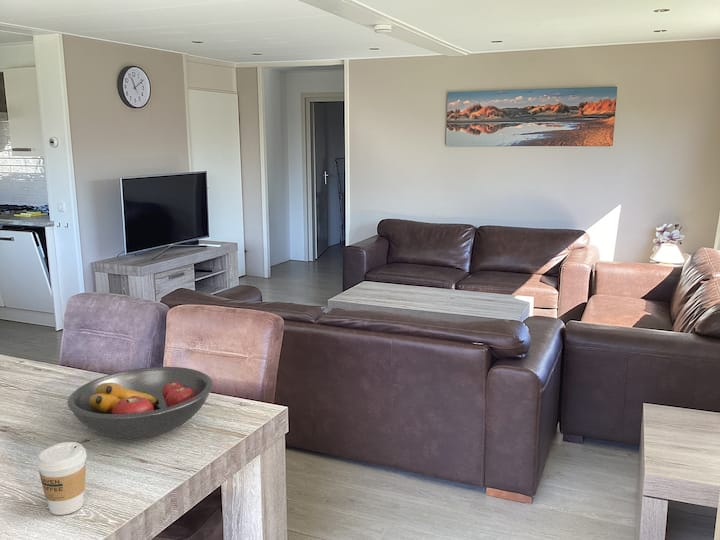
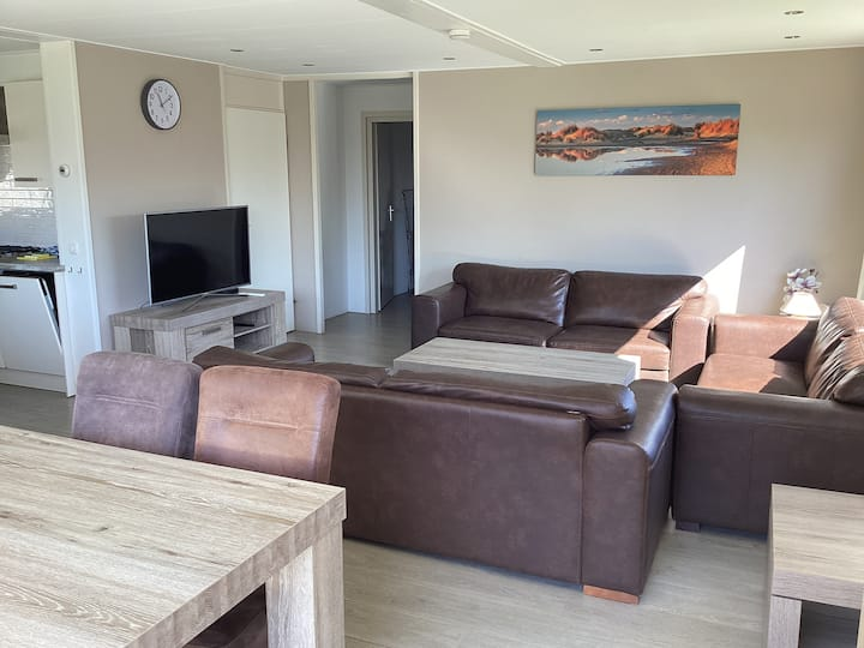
- fruit bowl (143, 402)
- coffee cup (63, 478)
